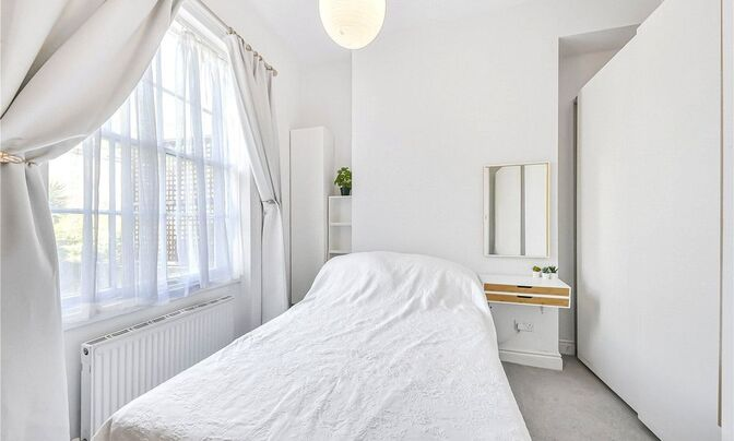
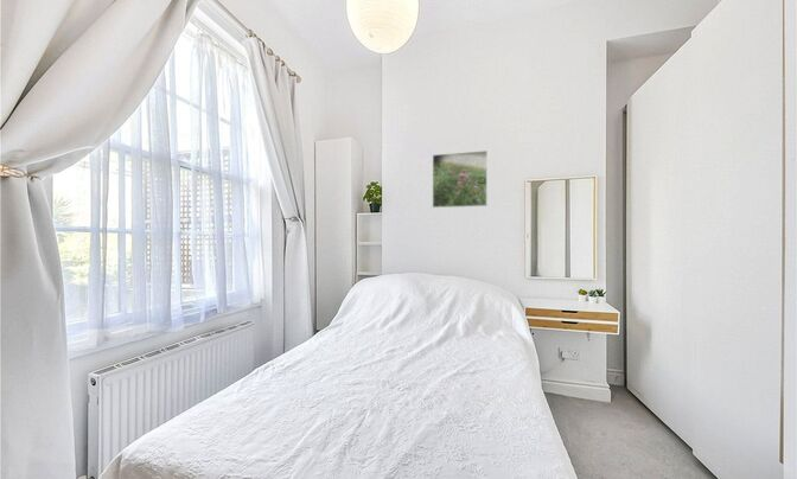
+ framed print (459, 179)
